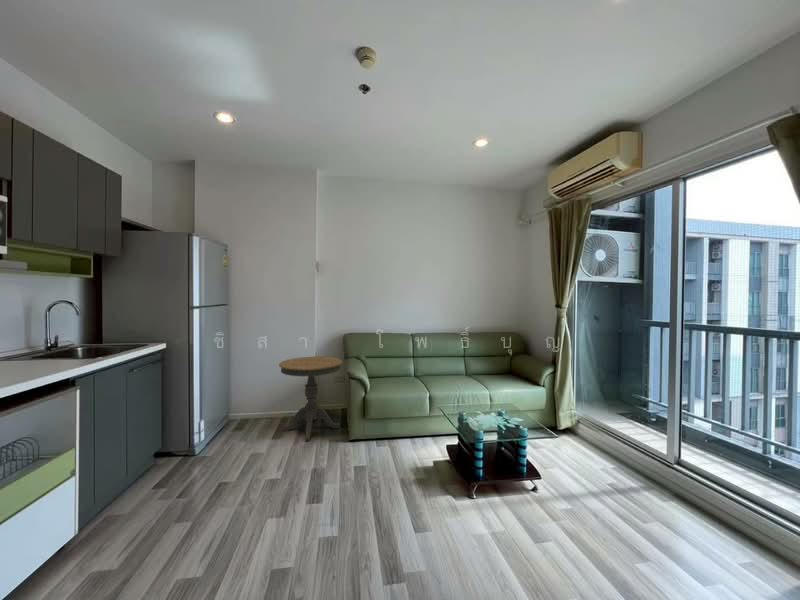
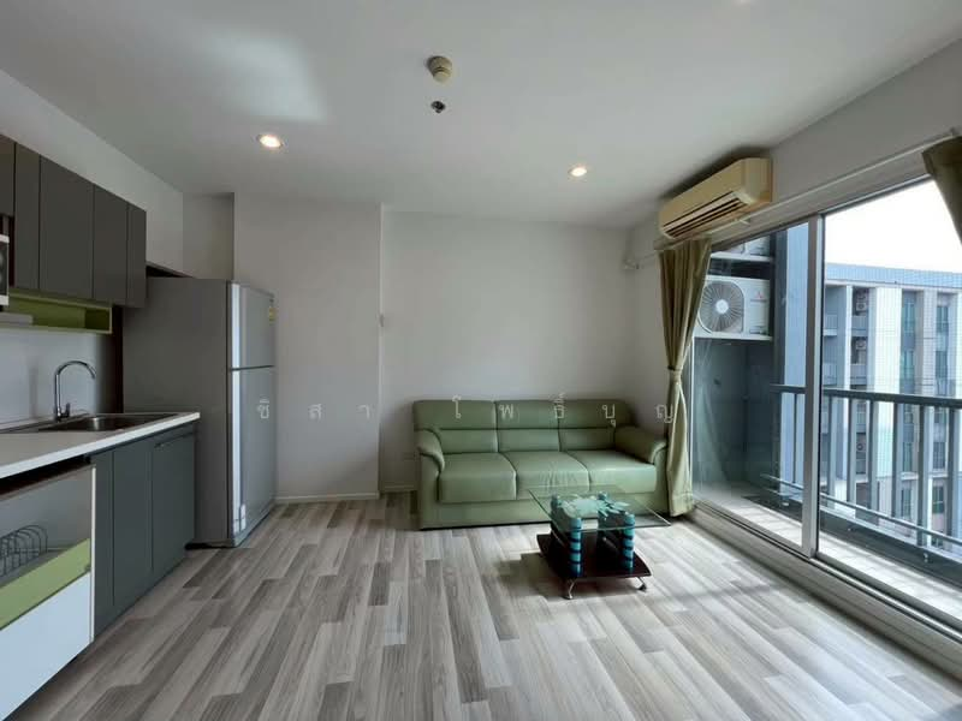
- pedestal table (311, 395)
